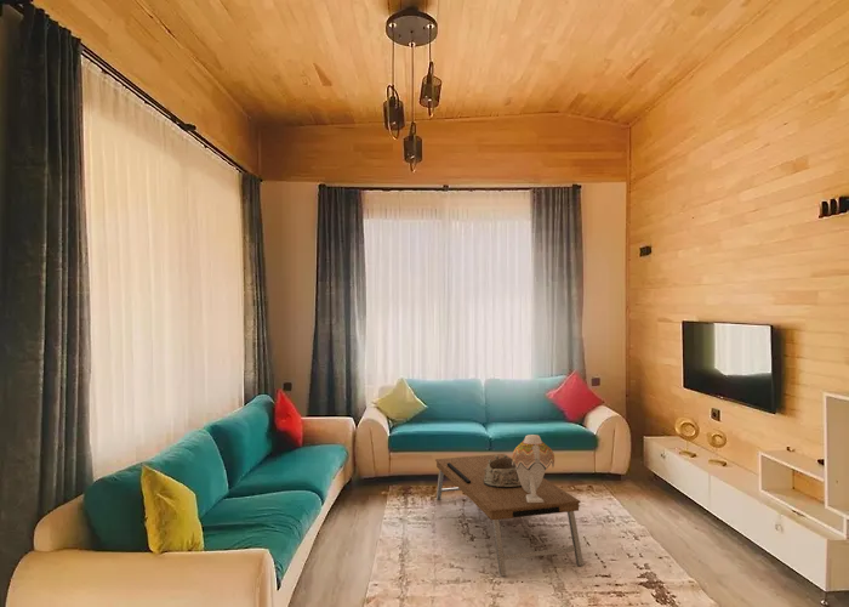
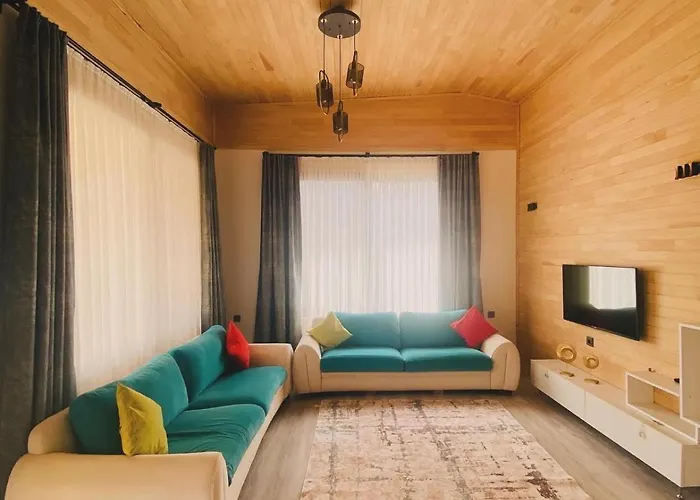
- coffee table (498, 500)
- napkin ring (507, 467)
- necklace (532, 463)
